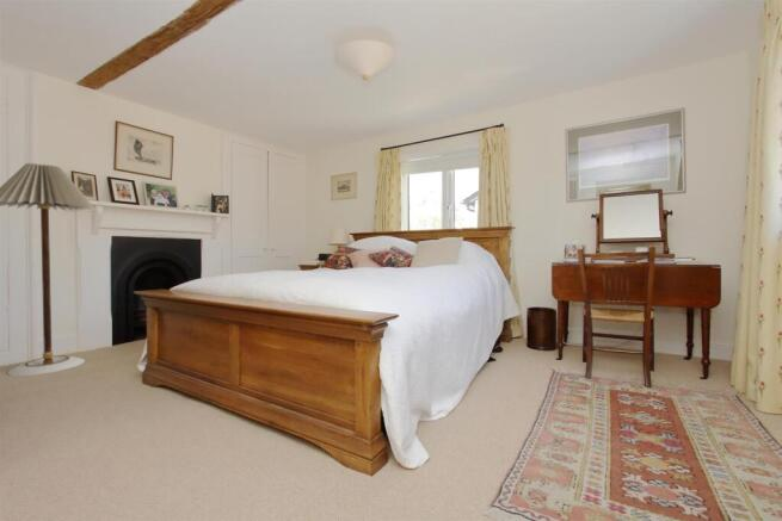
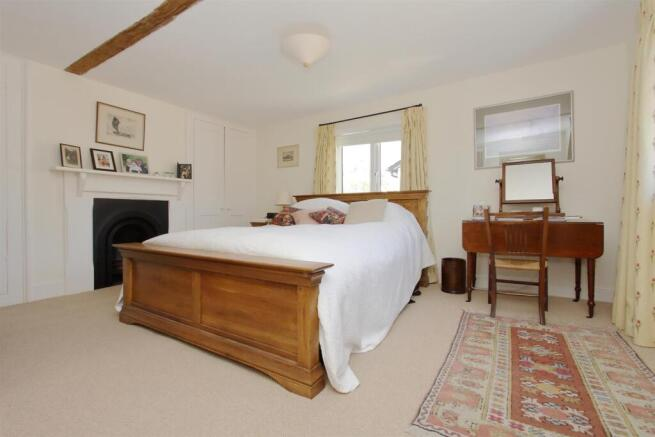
- floor lamp (45, 266)
